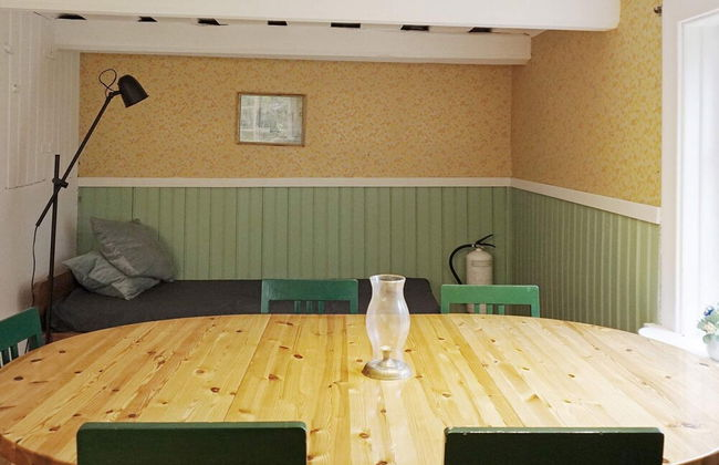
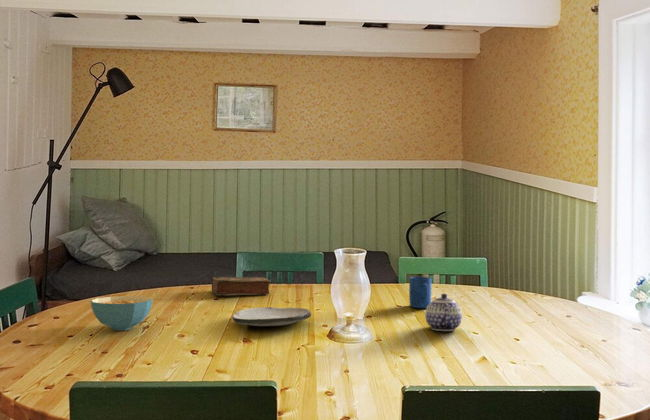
+ teapot (443, 311)
+ mug (421, 292)
+ cereal bowl (121, 314)
+ book (240, 285)
+ plate (271, 316)
